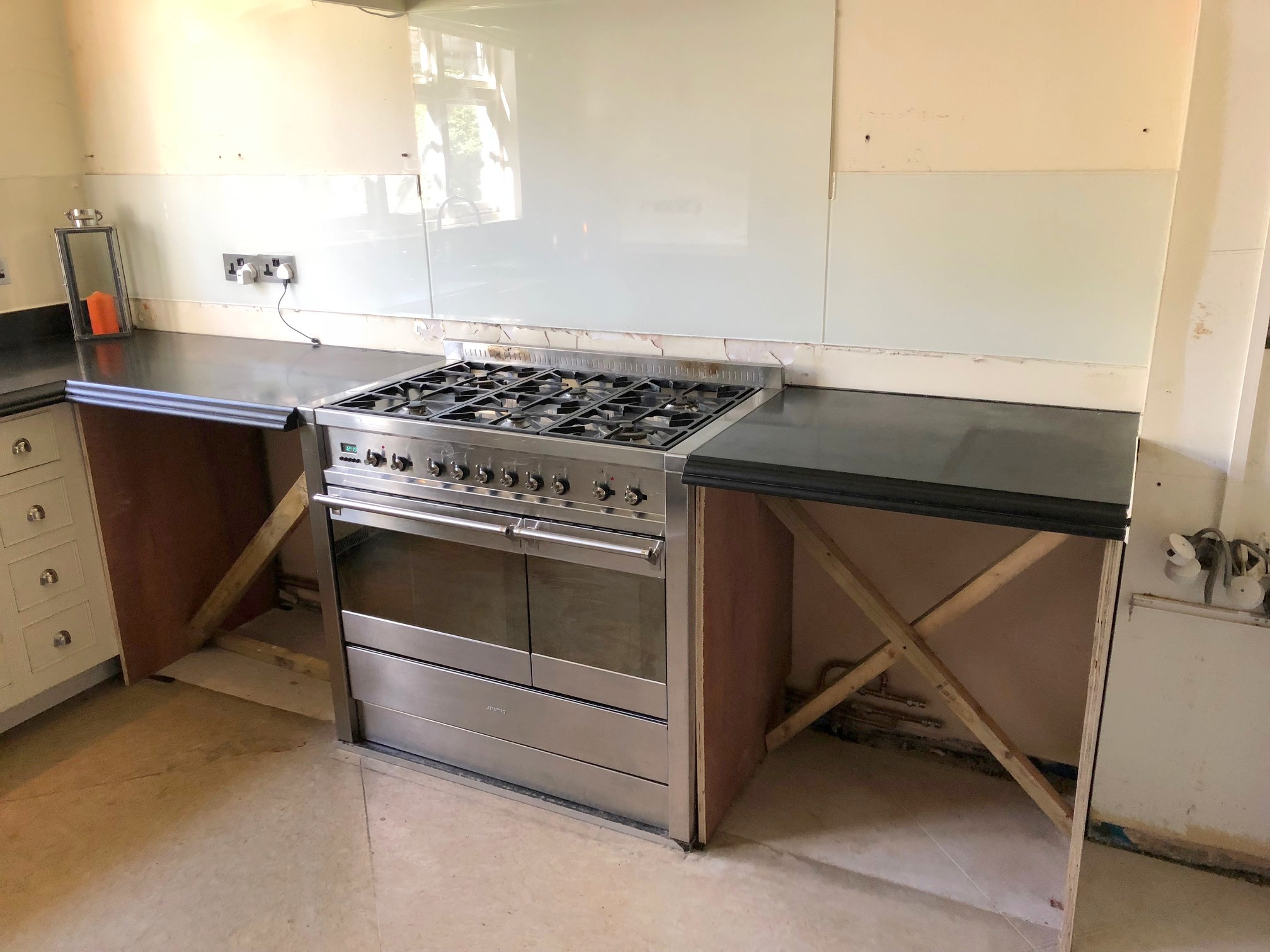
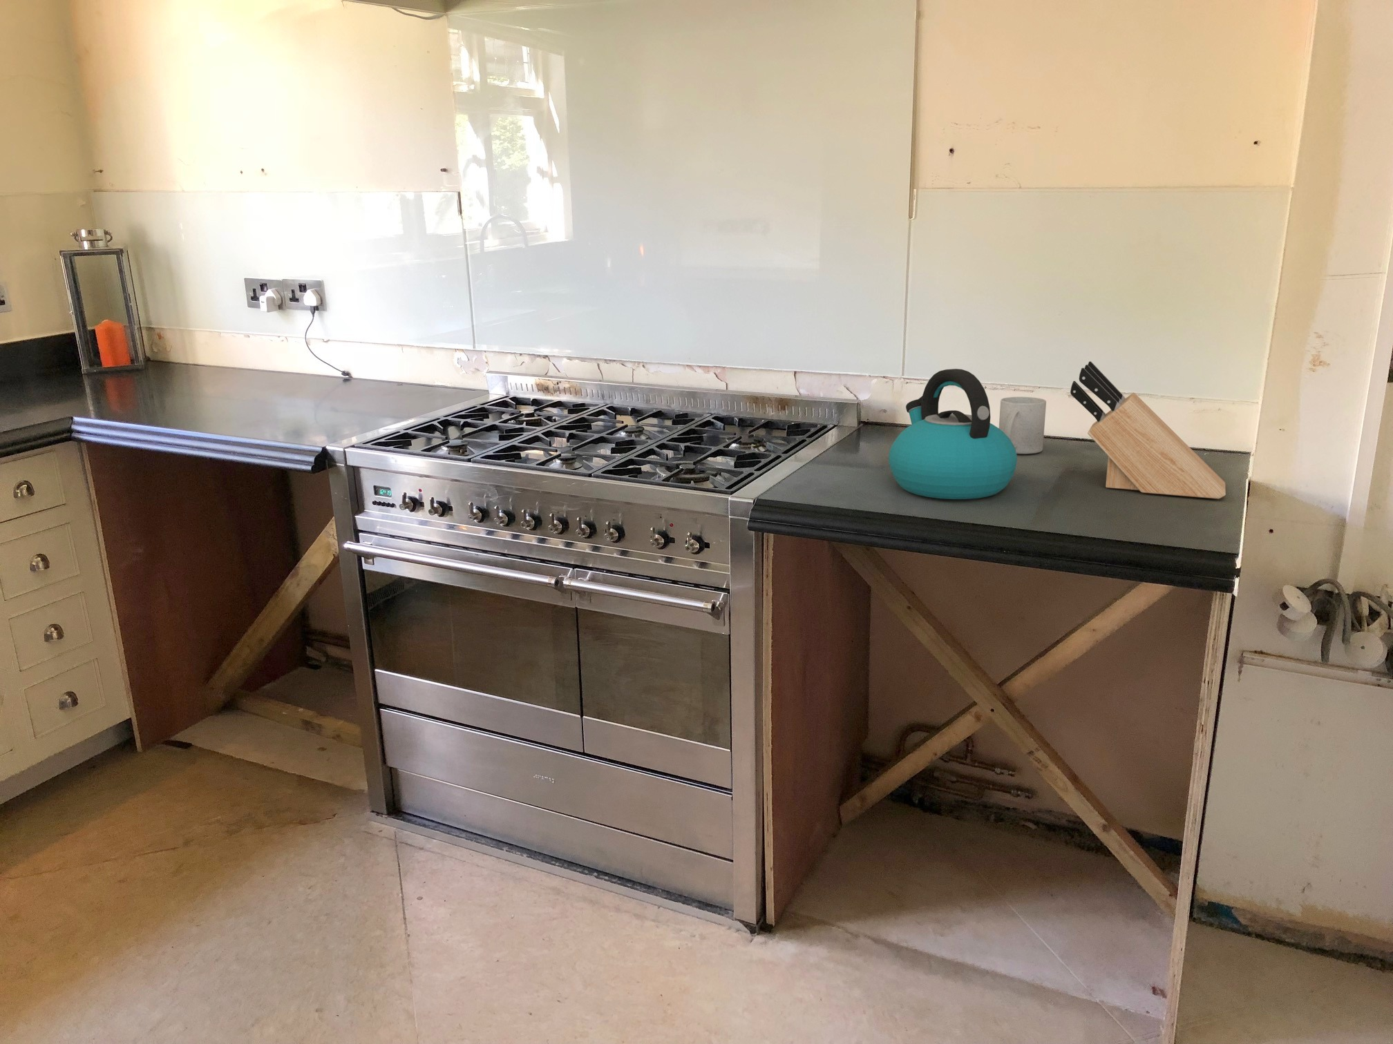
+ mug (1018, 425)
+ kettle (948, 428)
+ knife block (1147, 427)
